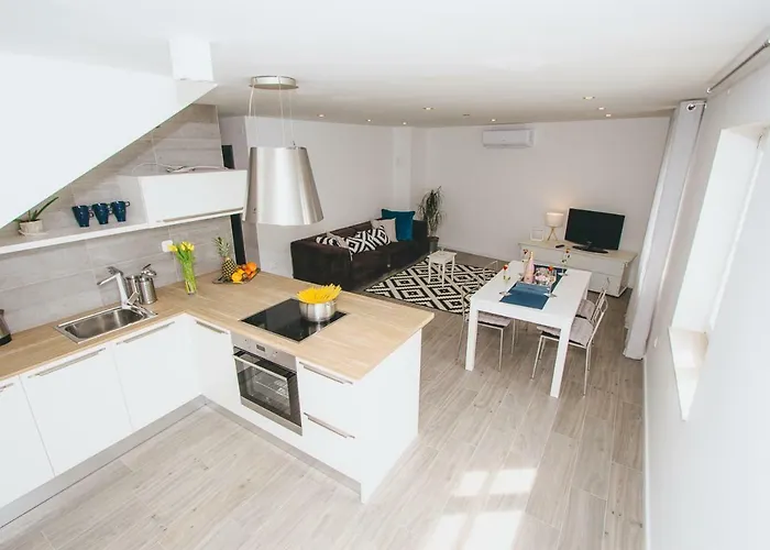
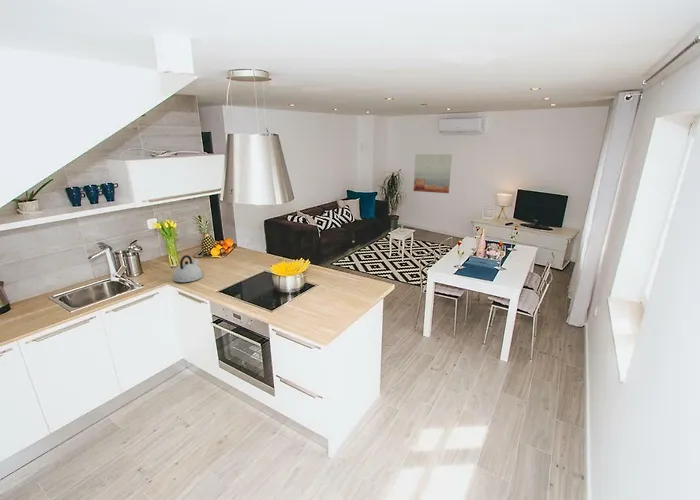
+ kettle (187, 266)
+ wall art (431, 173)
